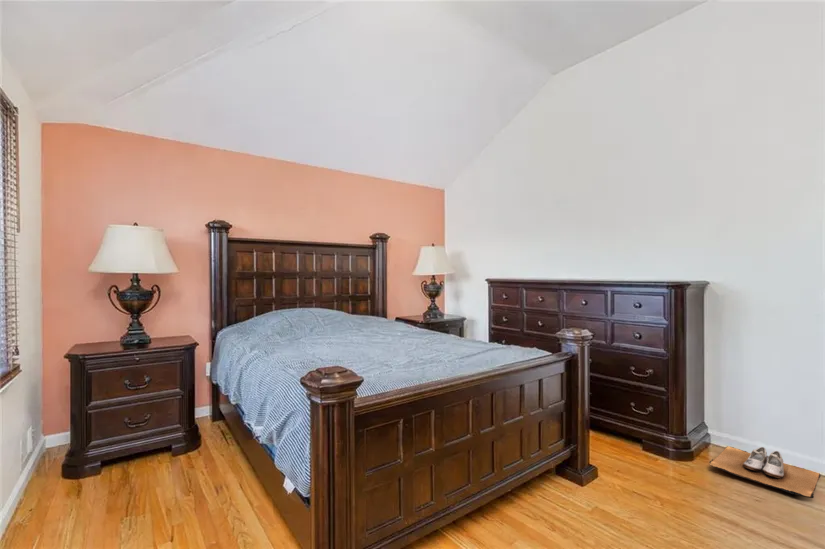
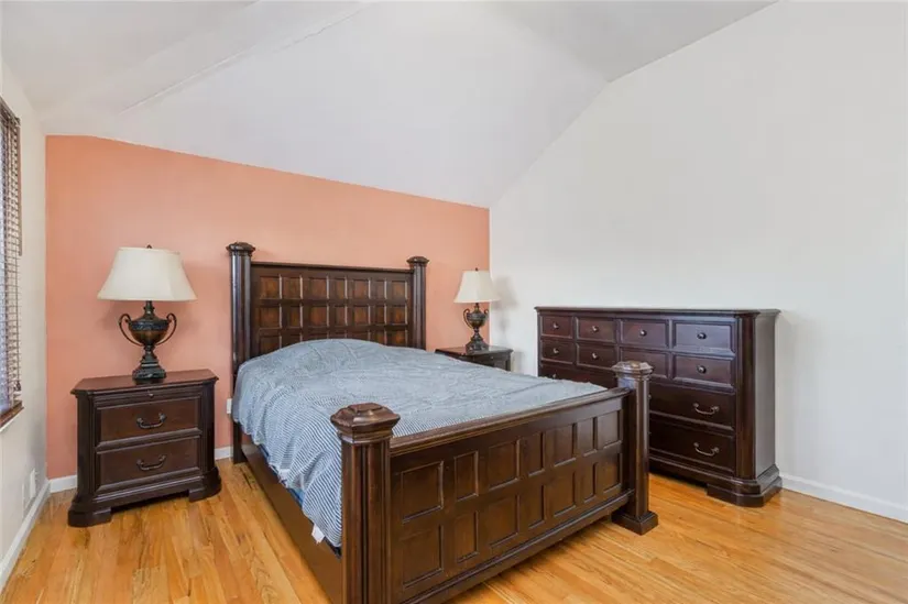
- shoe (764, 463)
